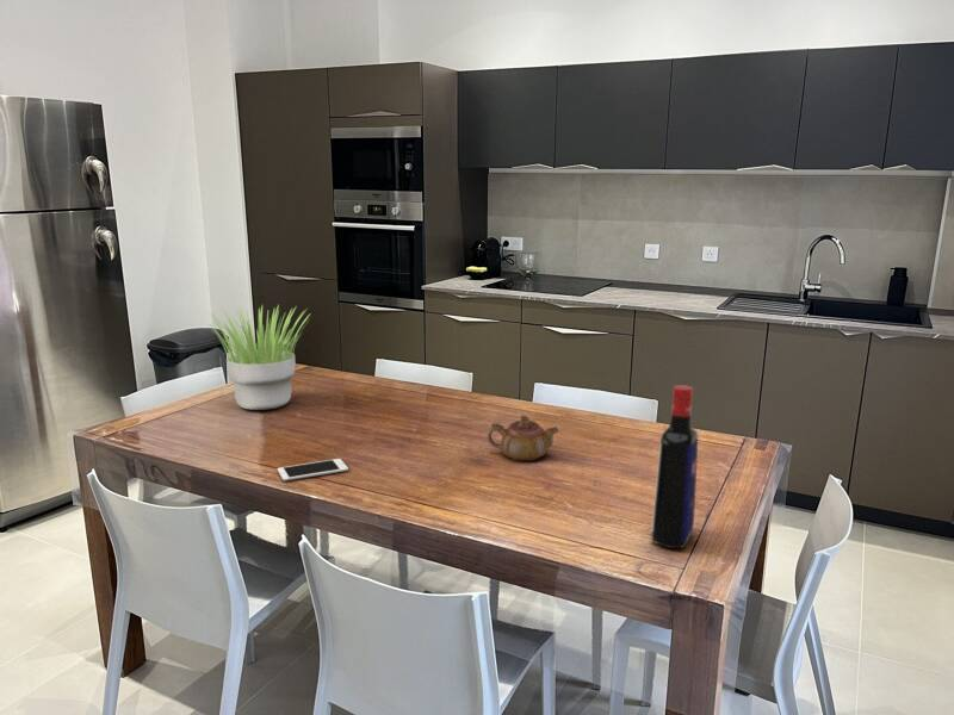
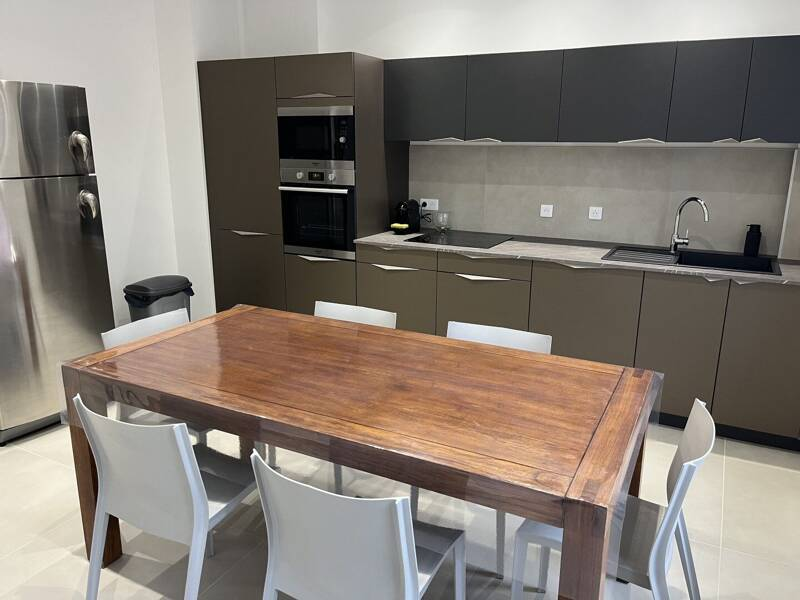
- cell phone (312, 468)
- liquor bottle (677, 465)
- teapot (522, 435)
- potted plant (260, 359)
